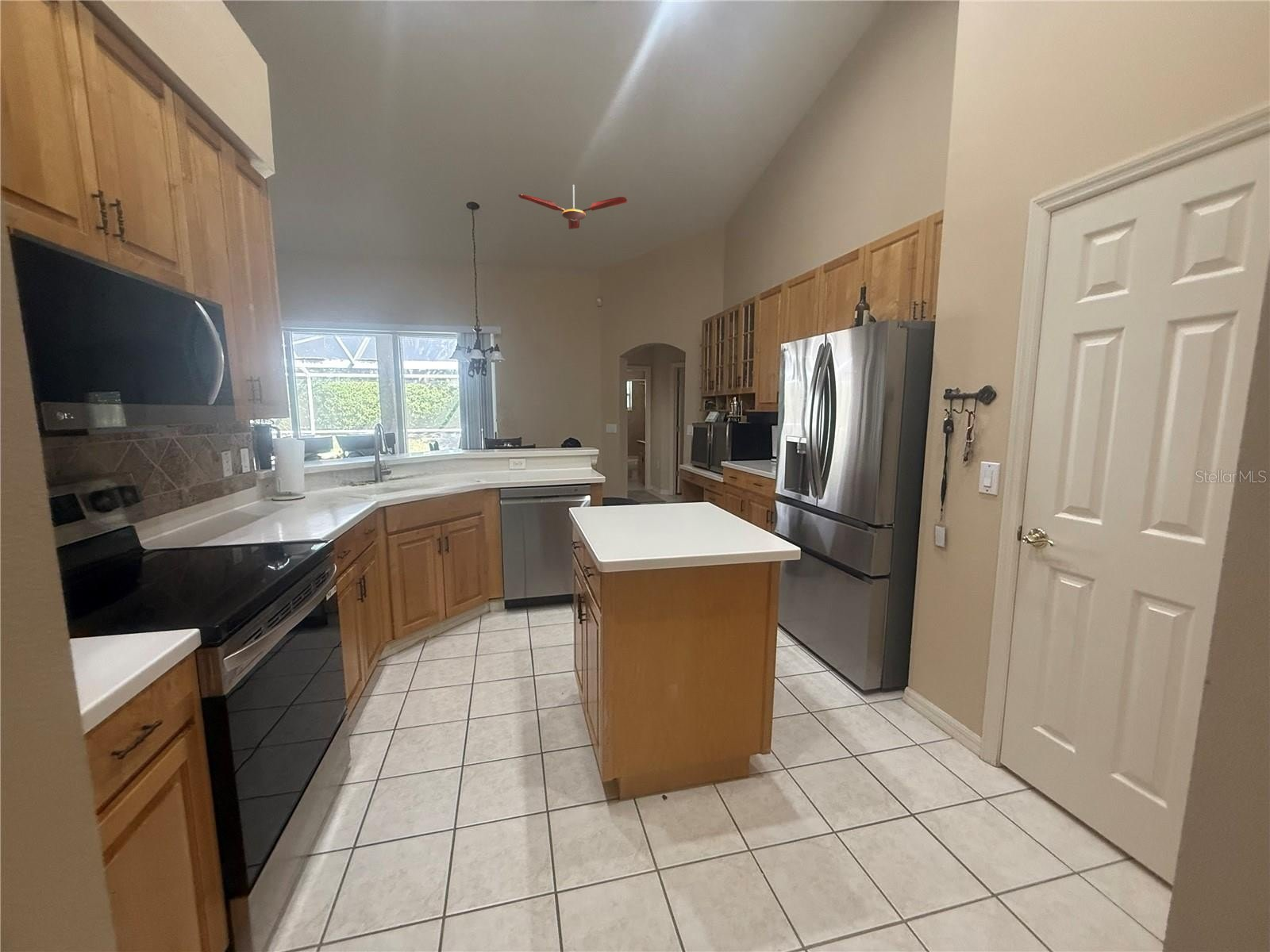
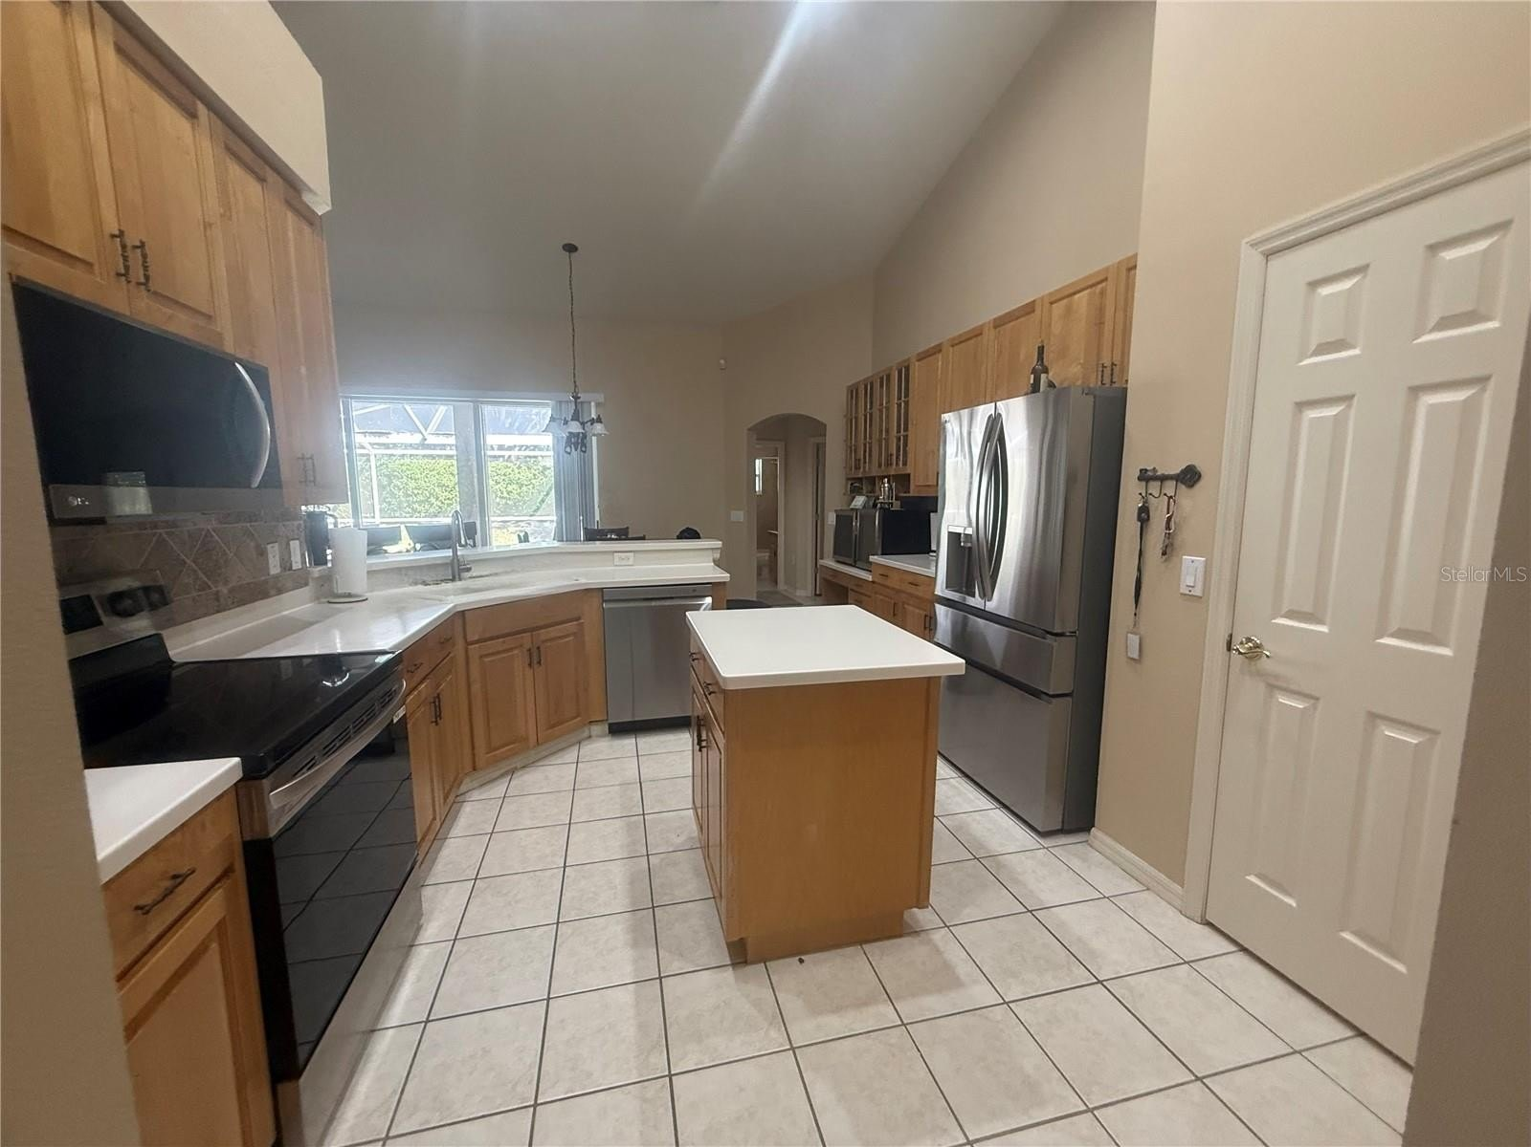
- ceiling fan (573, 207)
